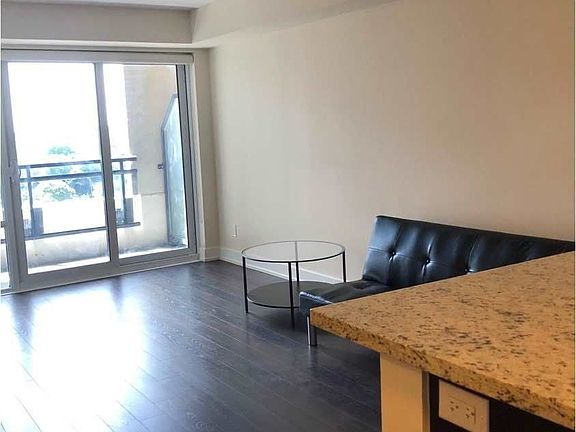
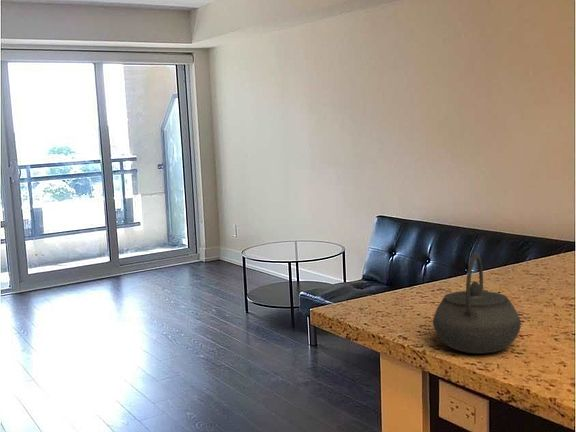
+ kettle (476, 298)
